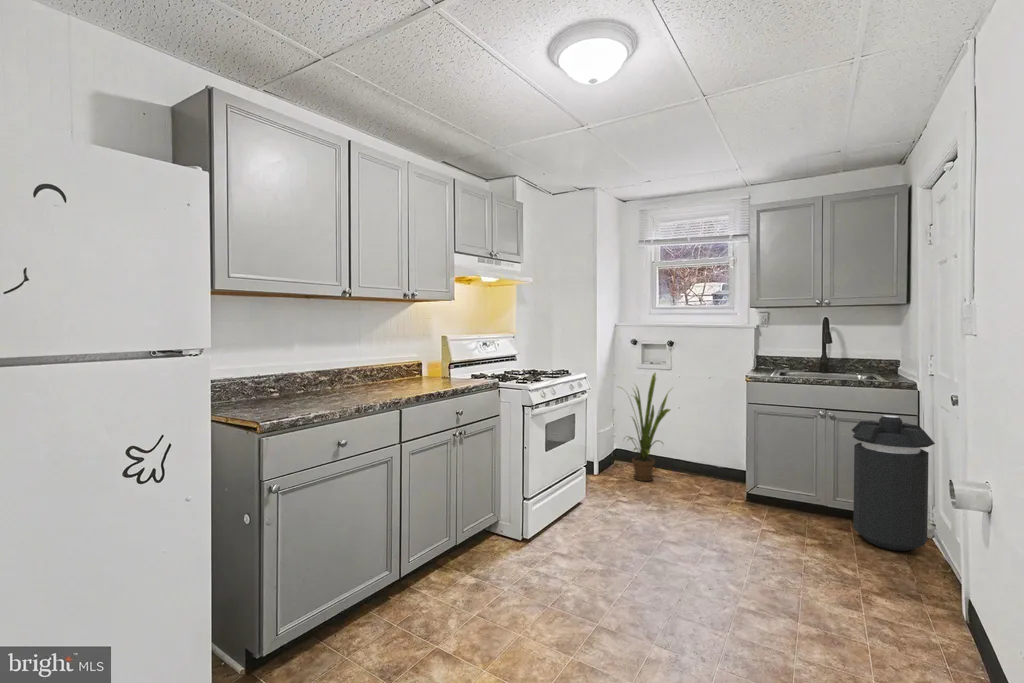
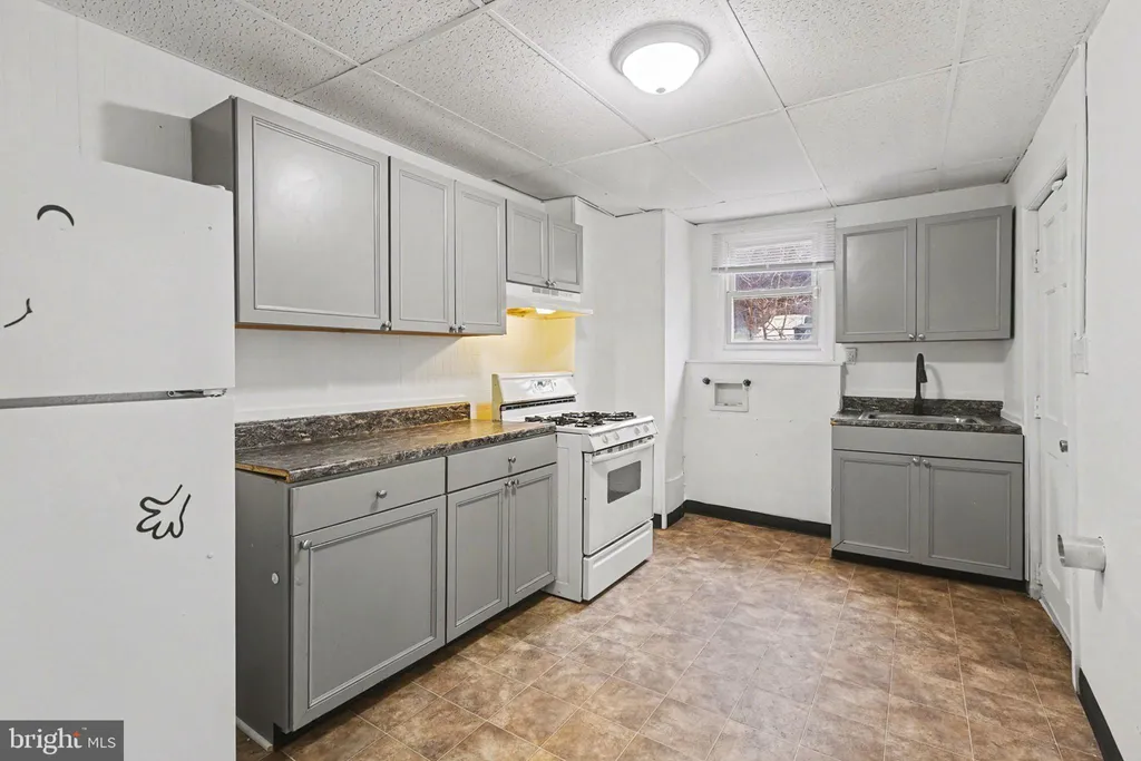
- trash can (890, 480)
- house plant (643, 425)
